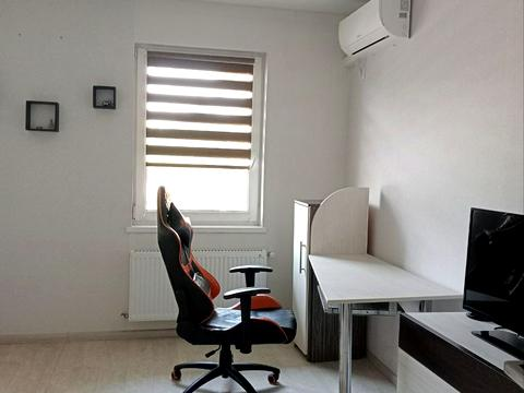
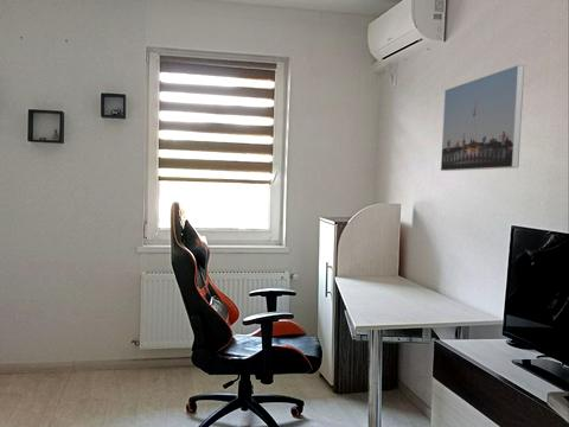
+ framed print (477, 123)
